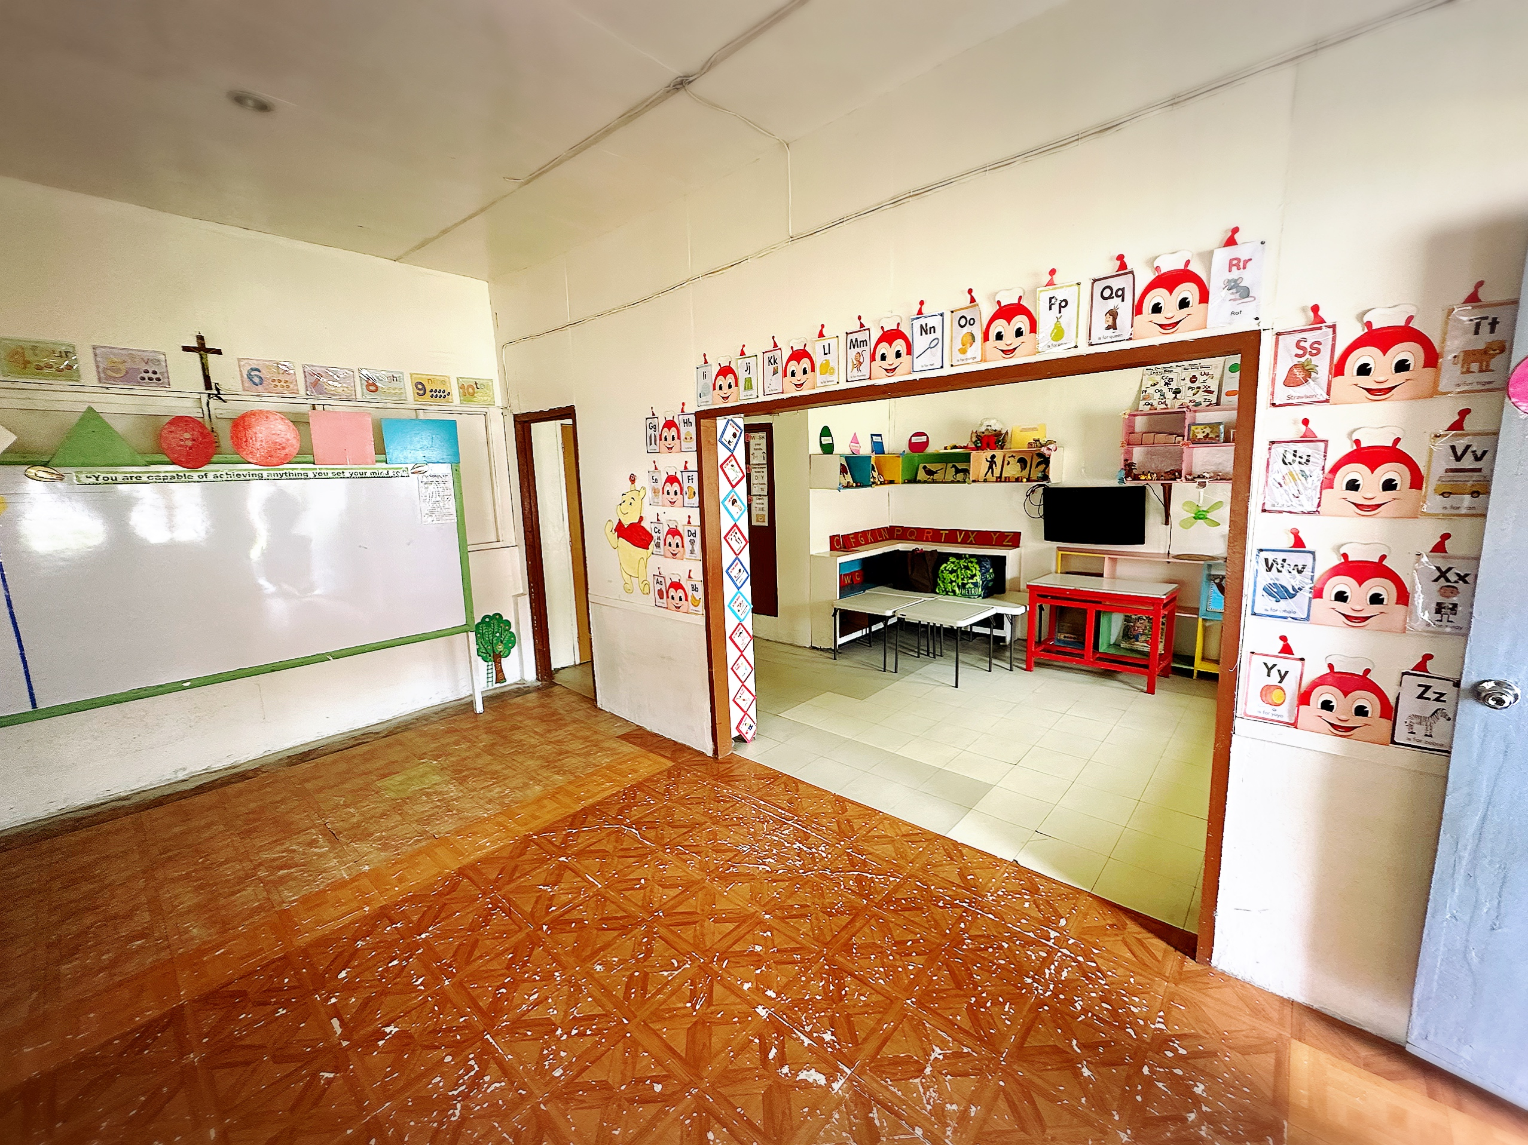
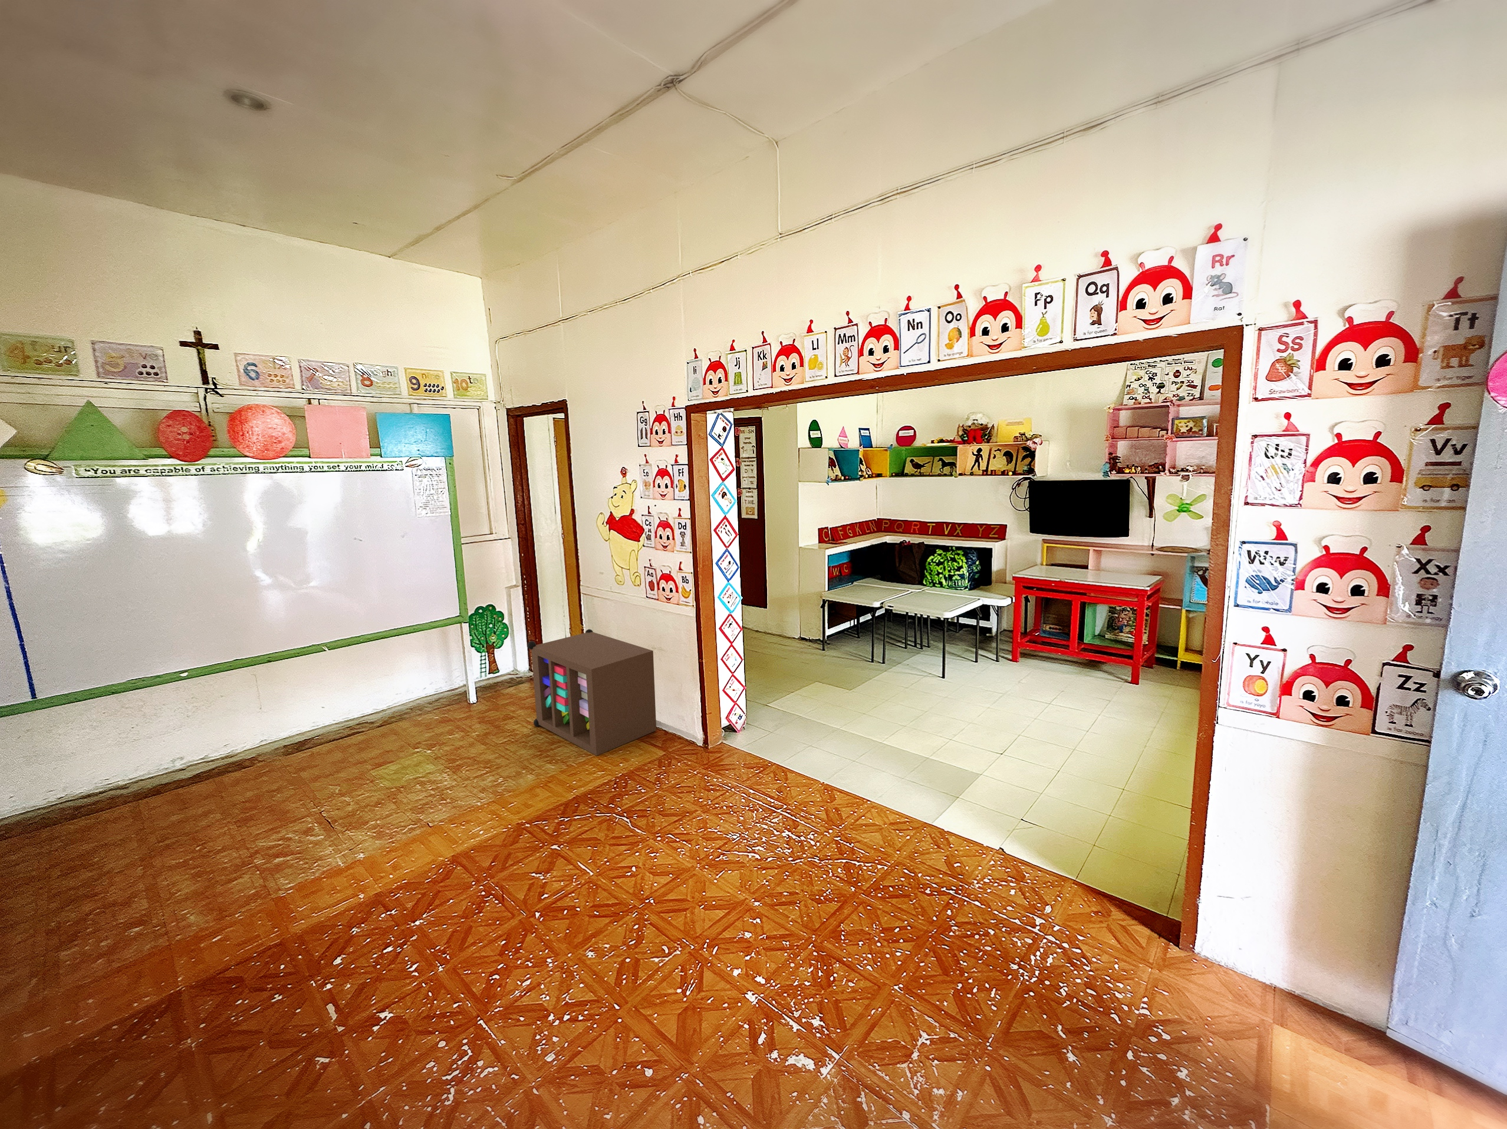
+ storage cabinet (592, 685)
